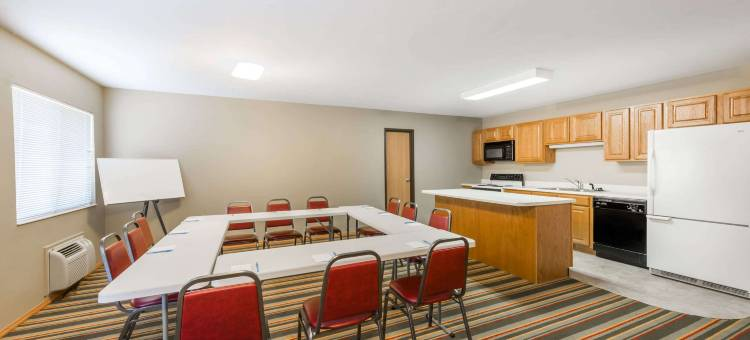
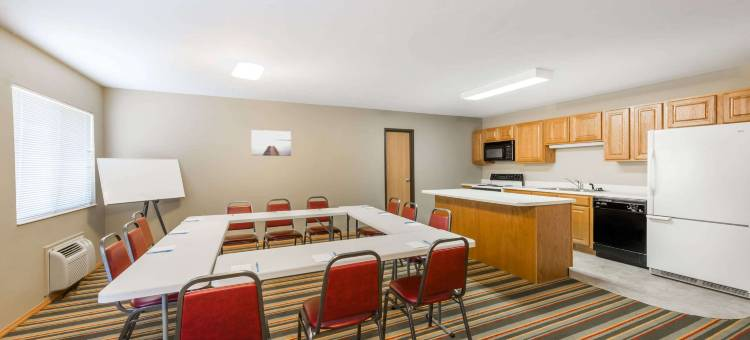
+ wall art (271, 143)
